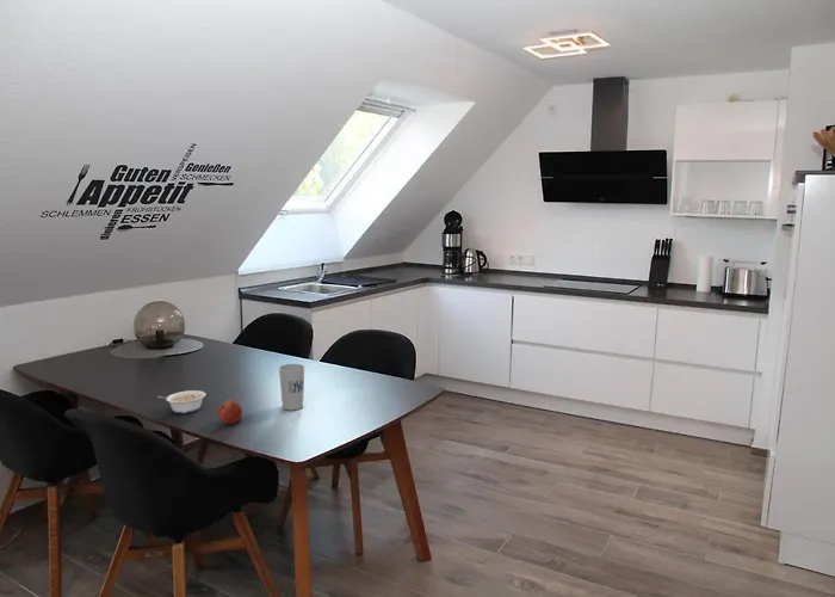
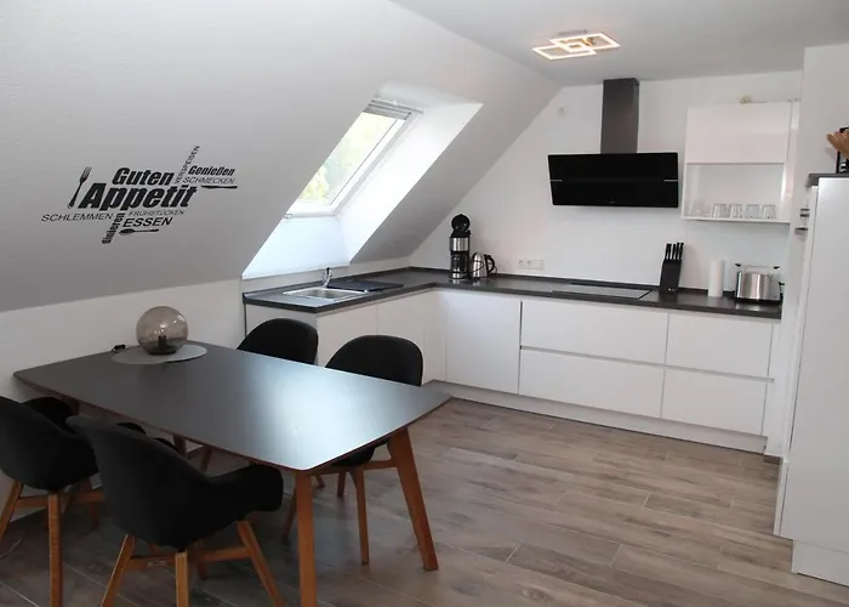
- fruit (230, 411)
- cup (292, 387)
- legume (185, 401)
